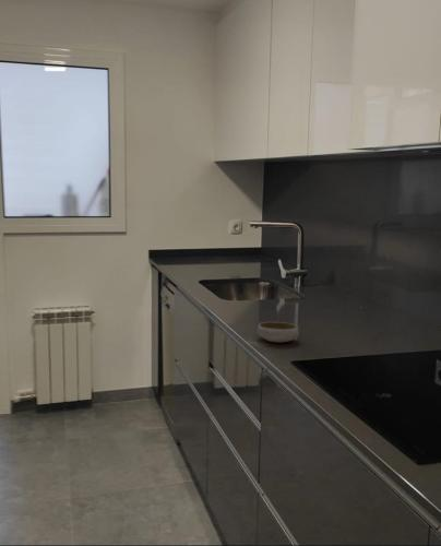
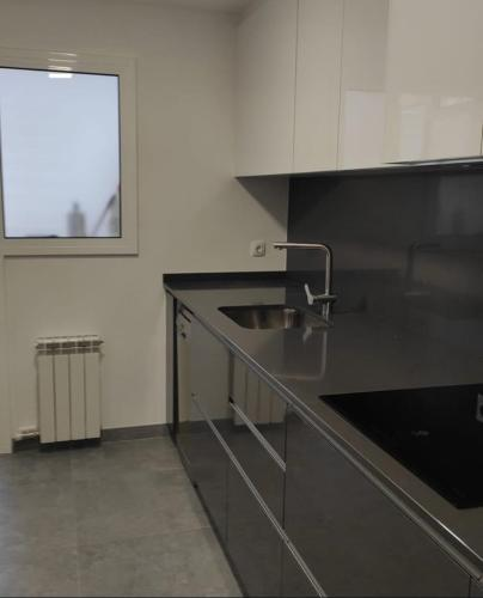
- bowl (277, 332)
